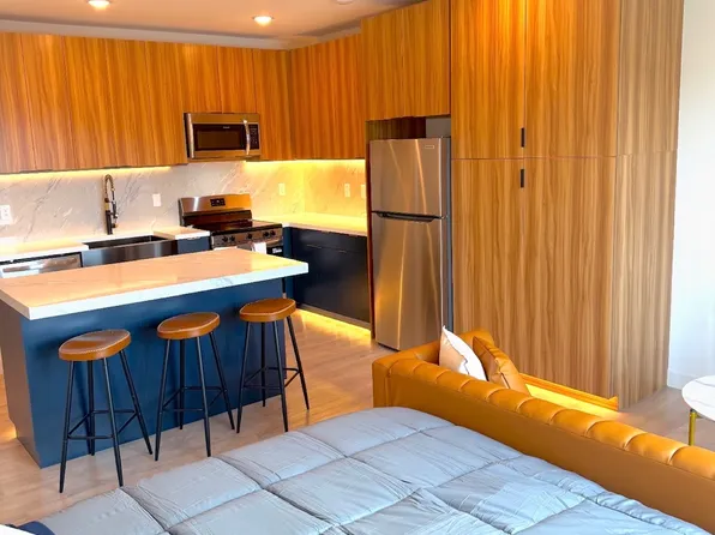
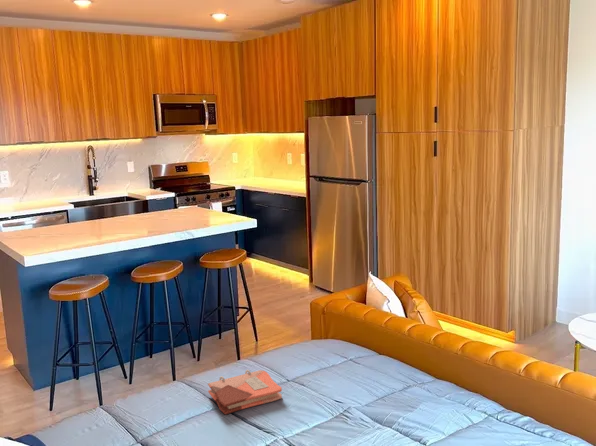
+ phonebook (244, 389)
